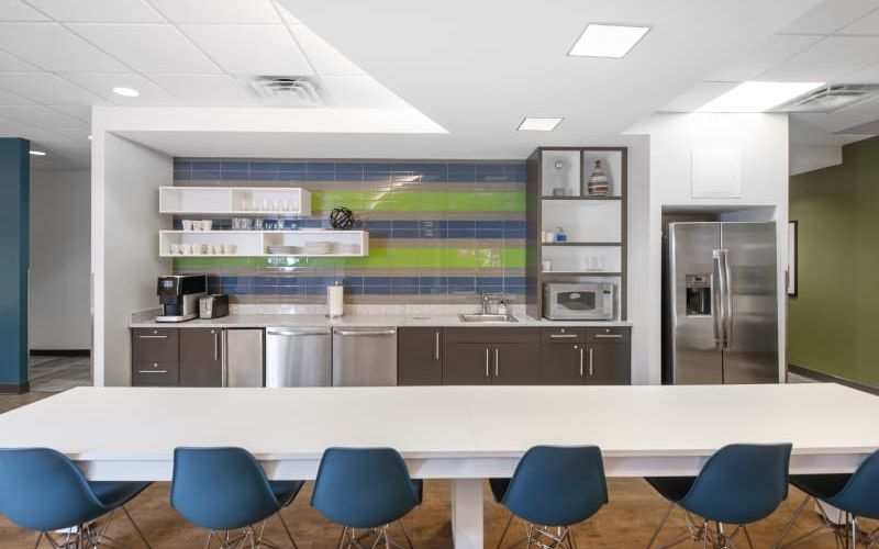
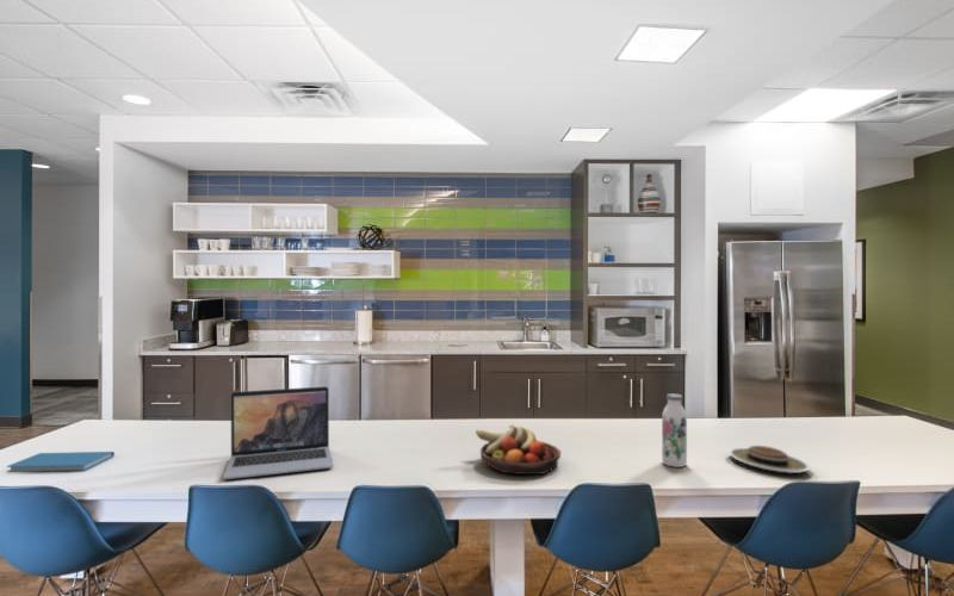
+ laptop (280, 429)
+ water bottle (674, 428)
+ book (62, 460)
+ fruit bowl (519, 447)
+ plate (767, 457)
